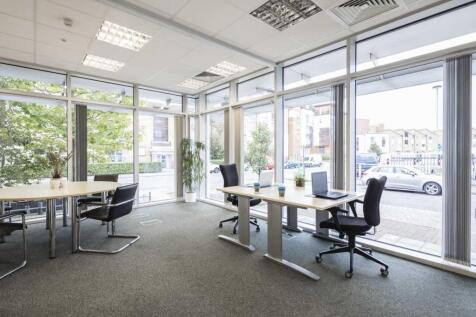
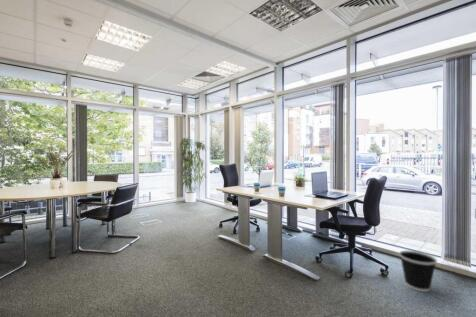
+ wastebasket (417, 271)
